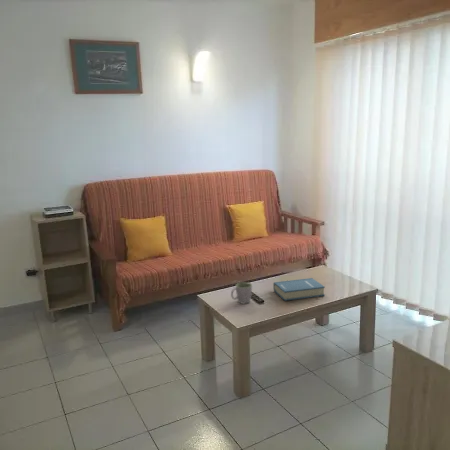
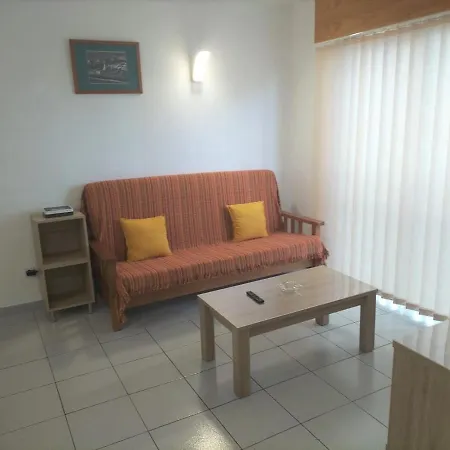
- hardback book (298, 288)
- mug (241, 293)
